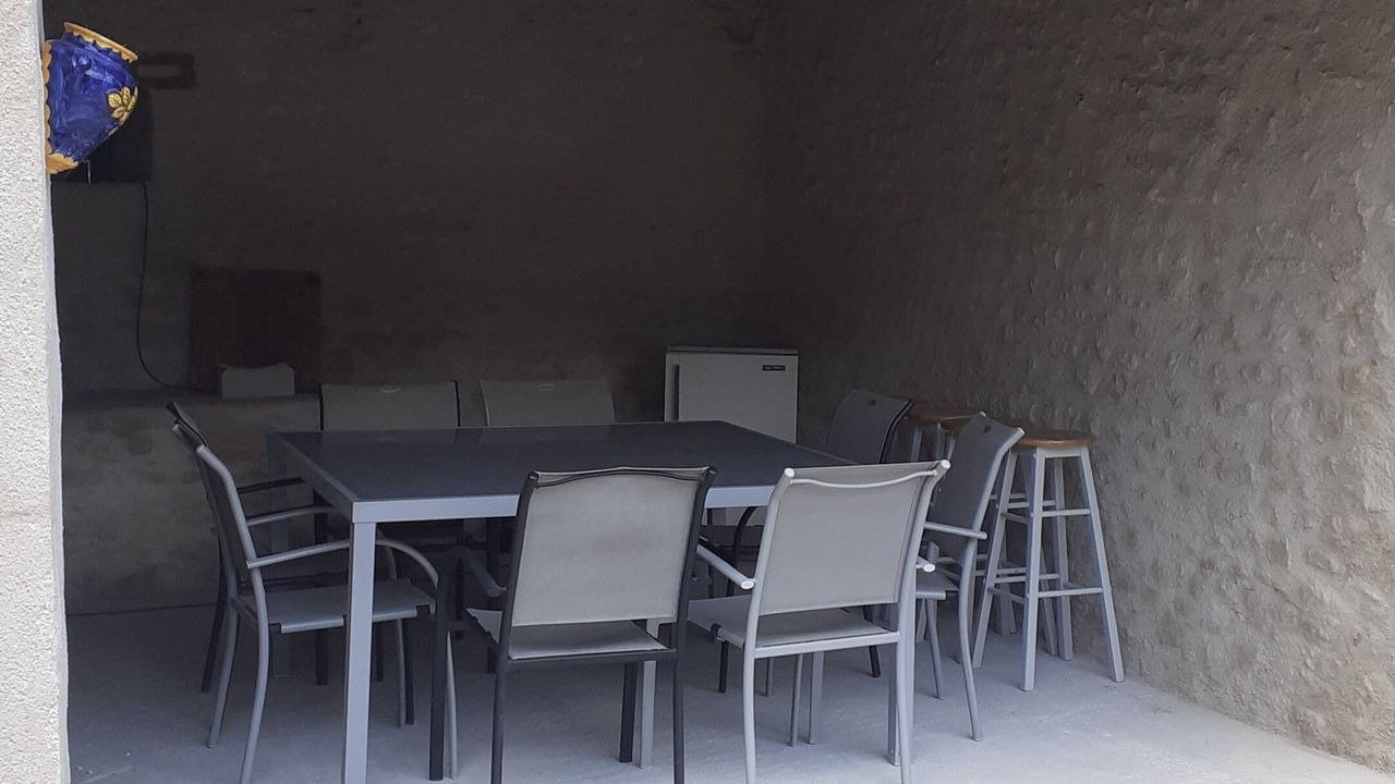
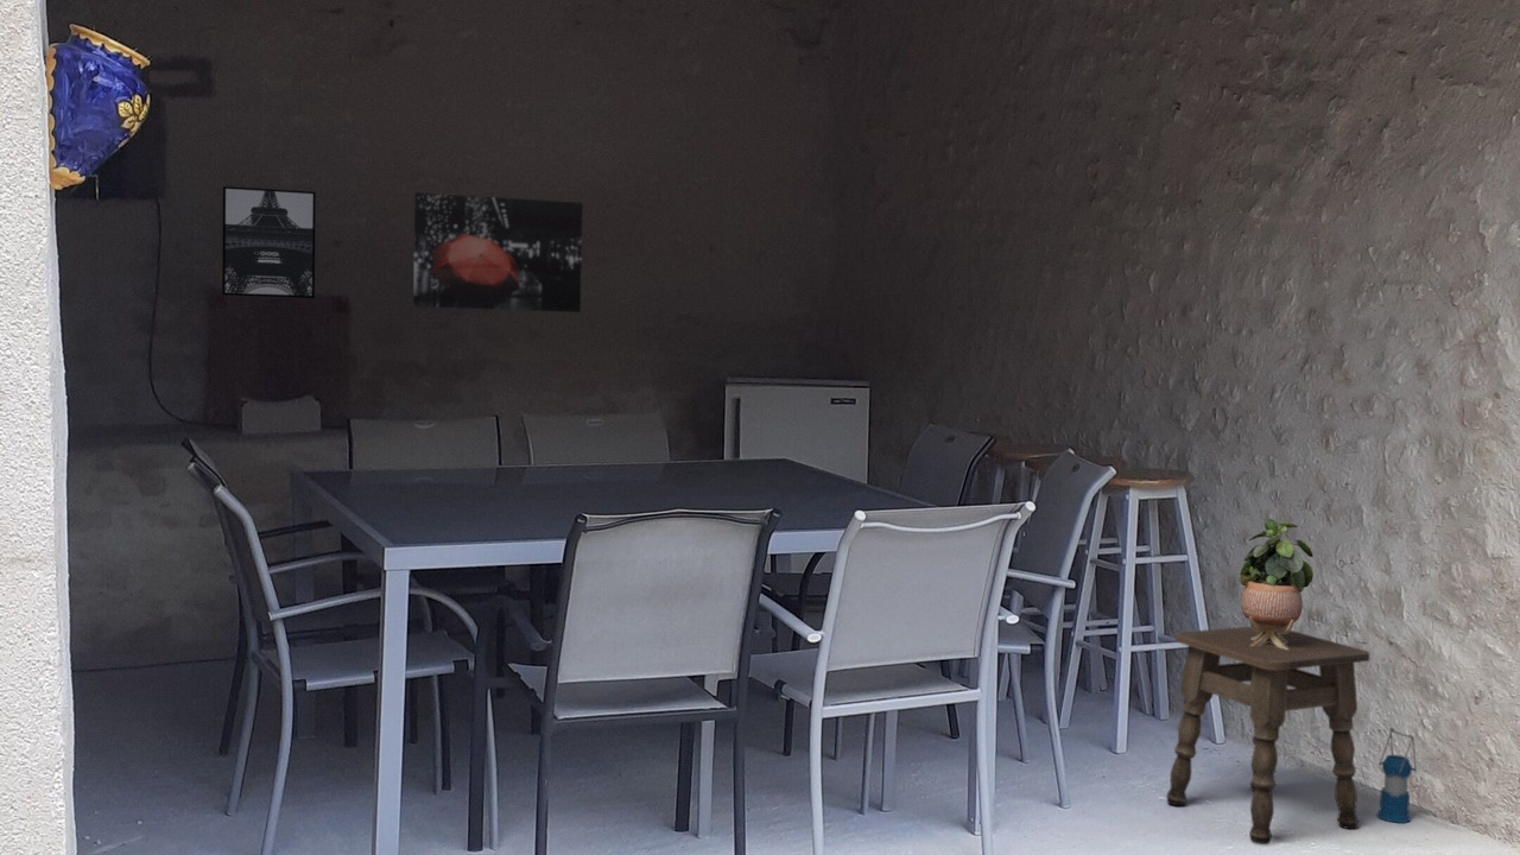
+ side table (1265, 728)
+ lantern (1395, 774)
+ wall art (268, 242)
+ potted plant (1277, 581)
+ wall art (499, 253)
